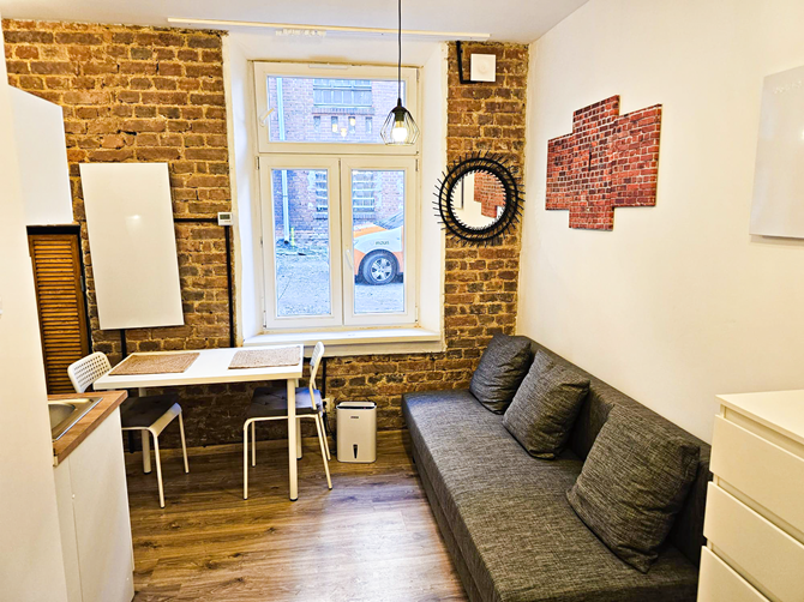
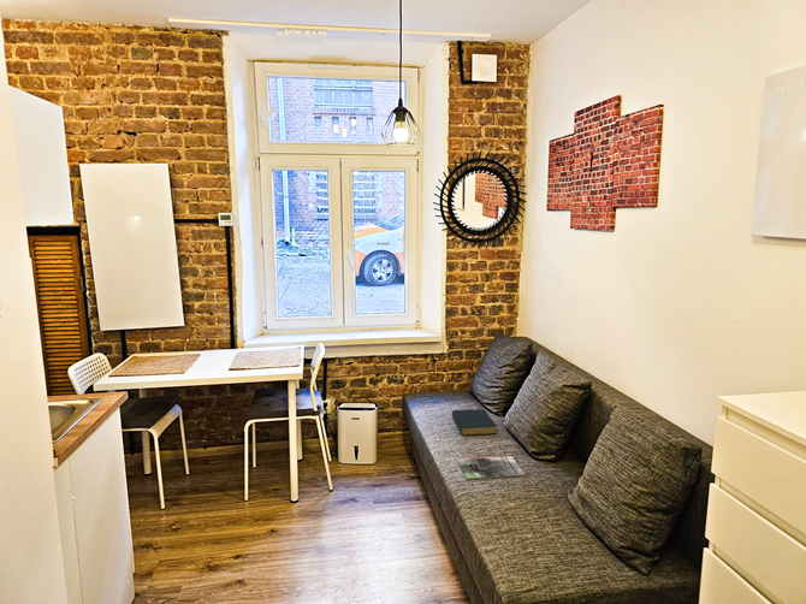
+ hardback book (473, 421)
+ magazine (490, 467)
